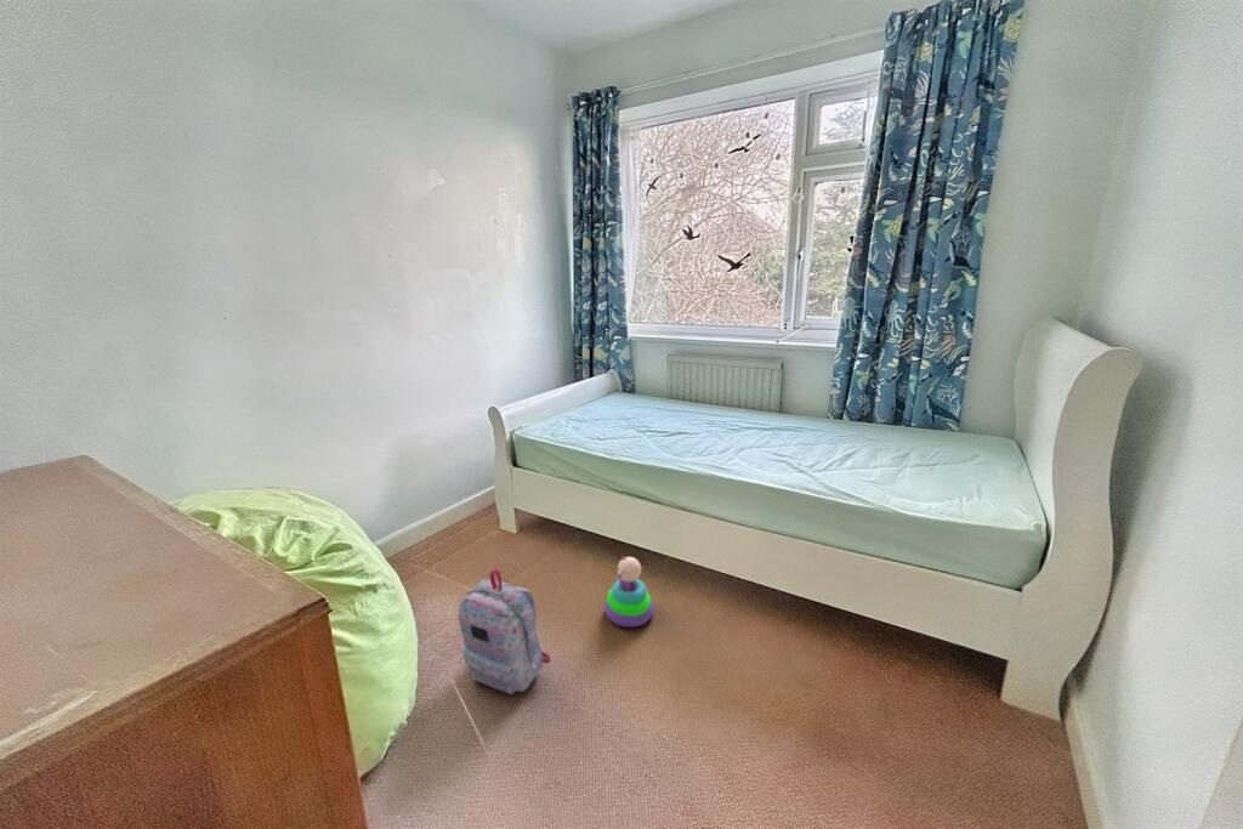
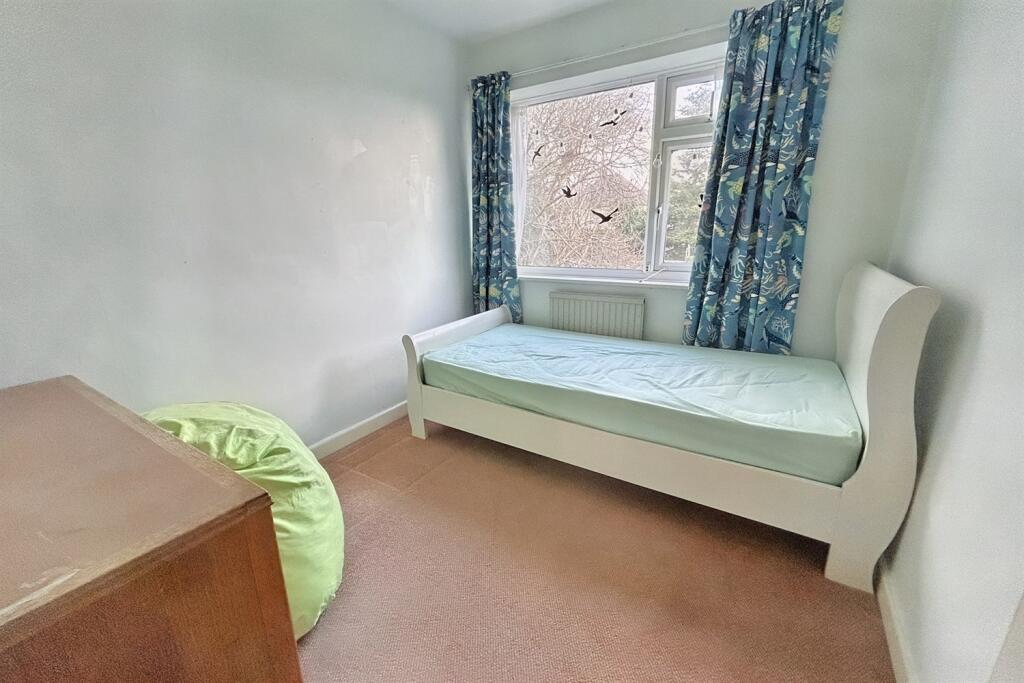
- stacking toy (629, 585)
- backpack (504, 621)
